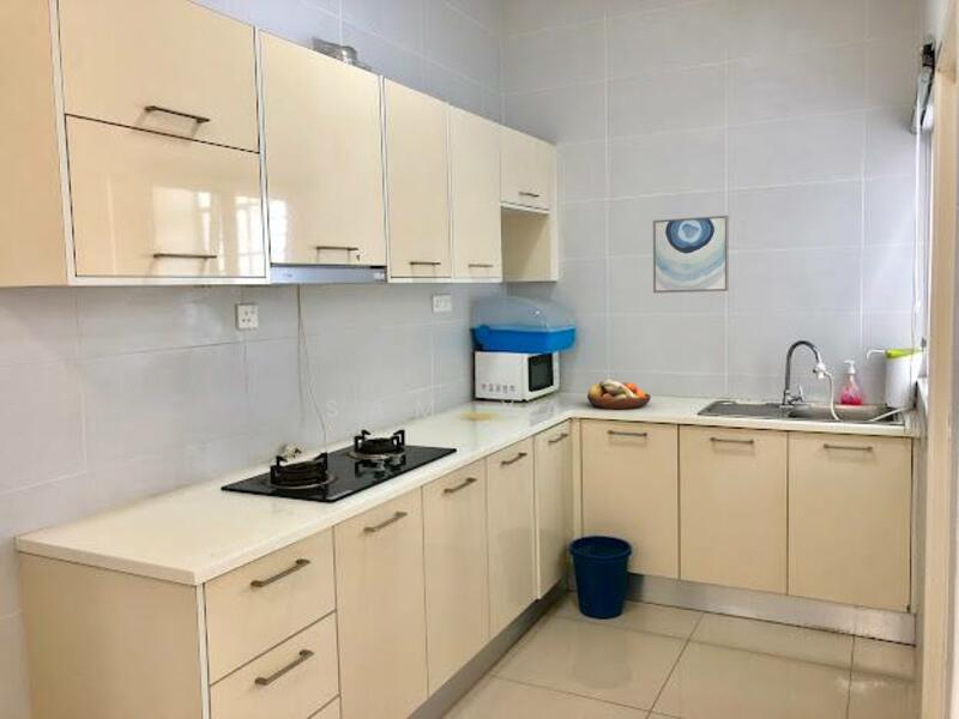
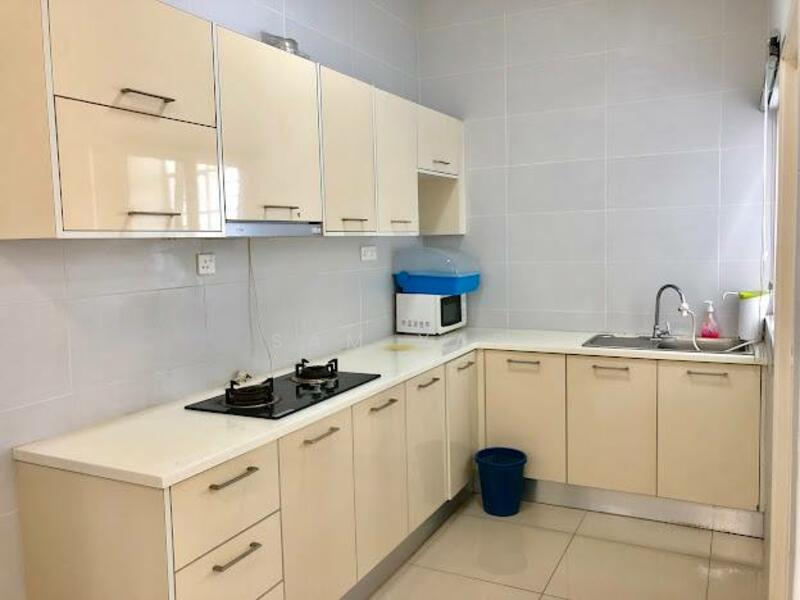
- fruit bowl (619, 392)
- wall art (689, 254)
